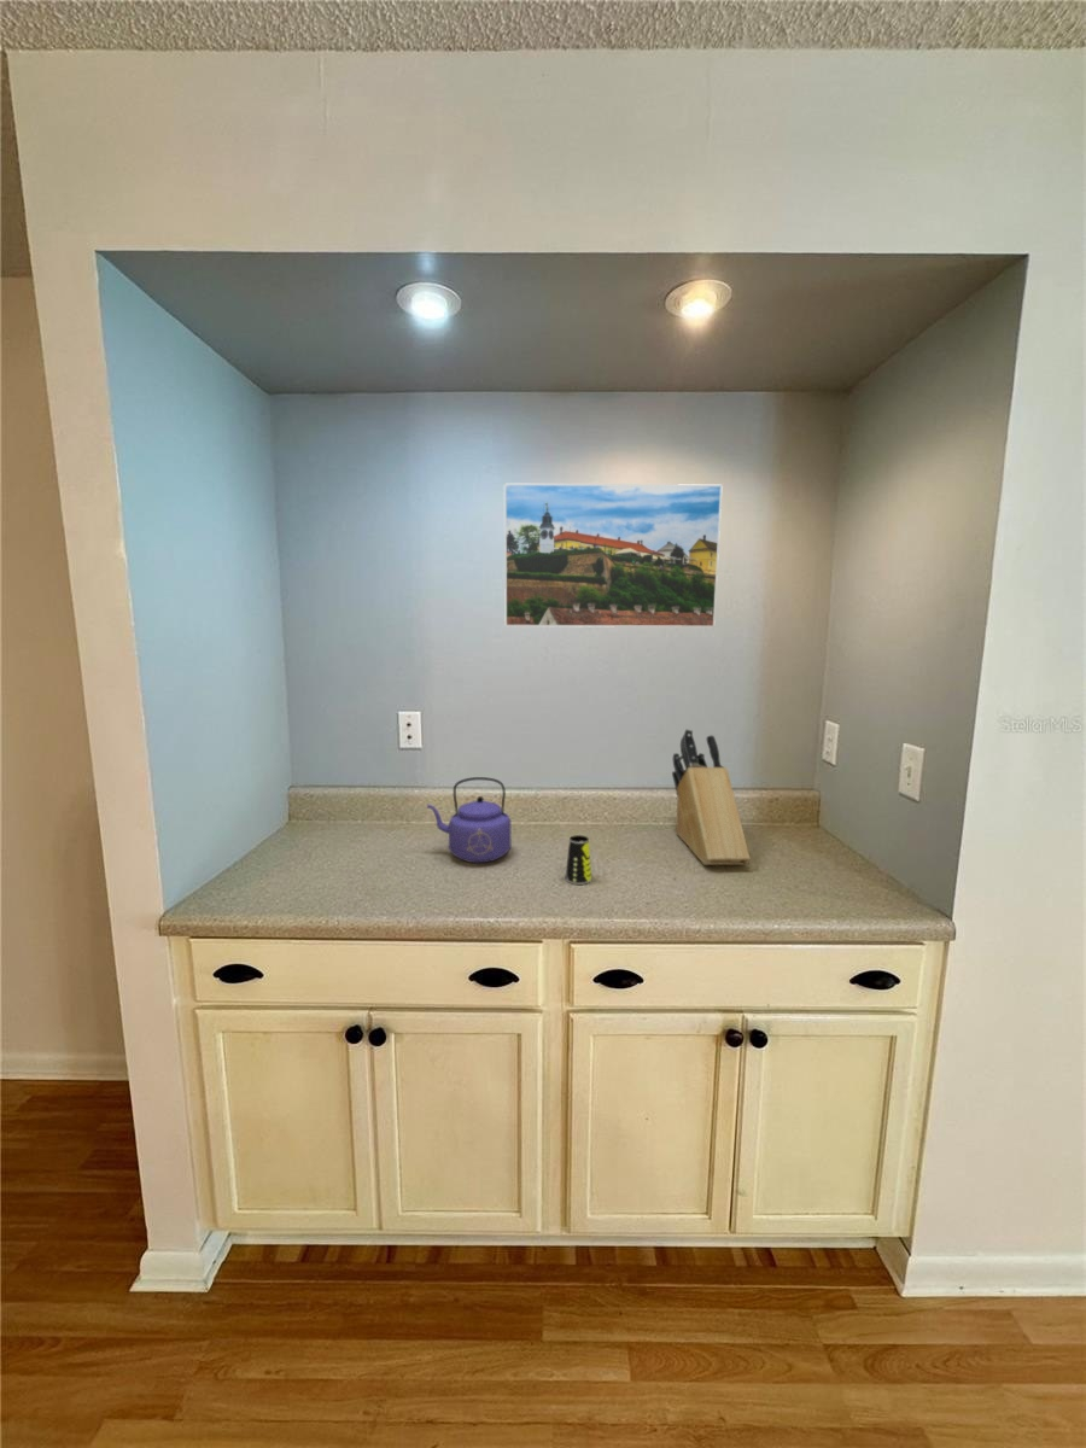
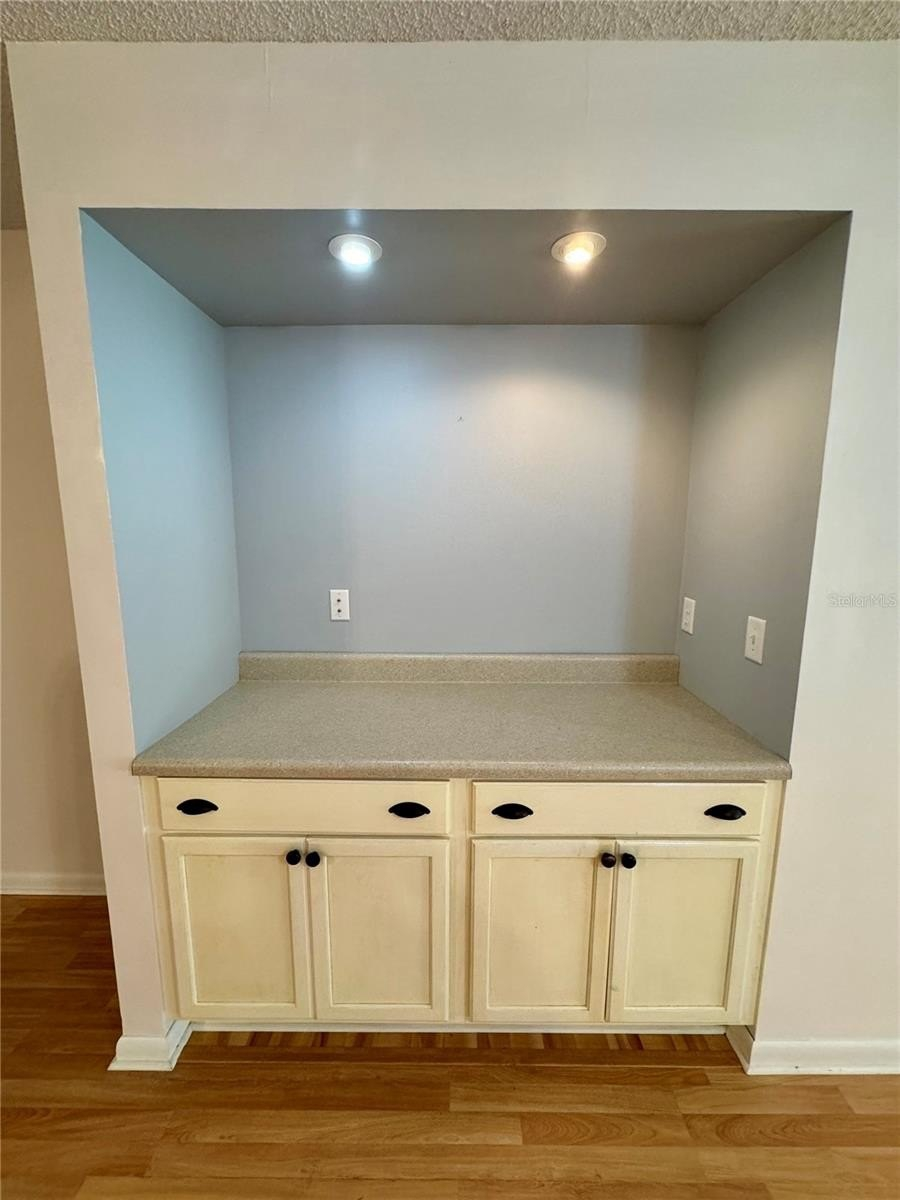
- kettle (468, 815)
- knife block (706, 790)
- cup (578, 858)
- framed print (611, 557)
